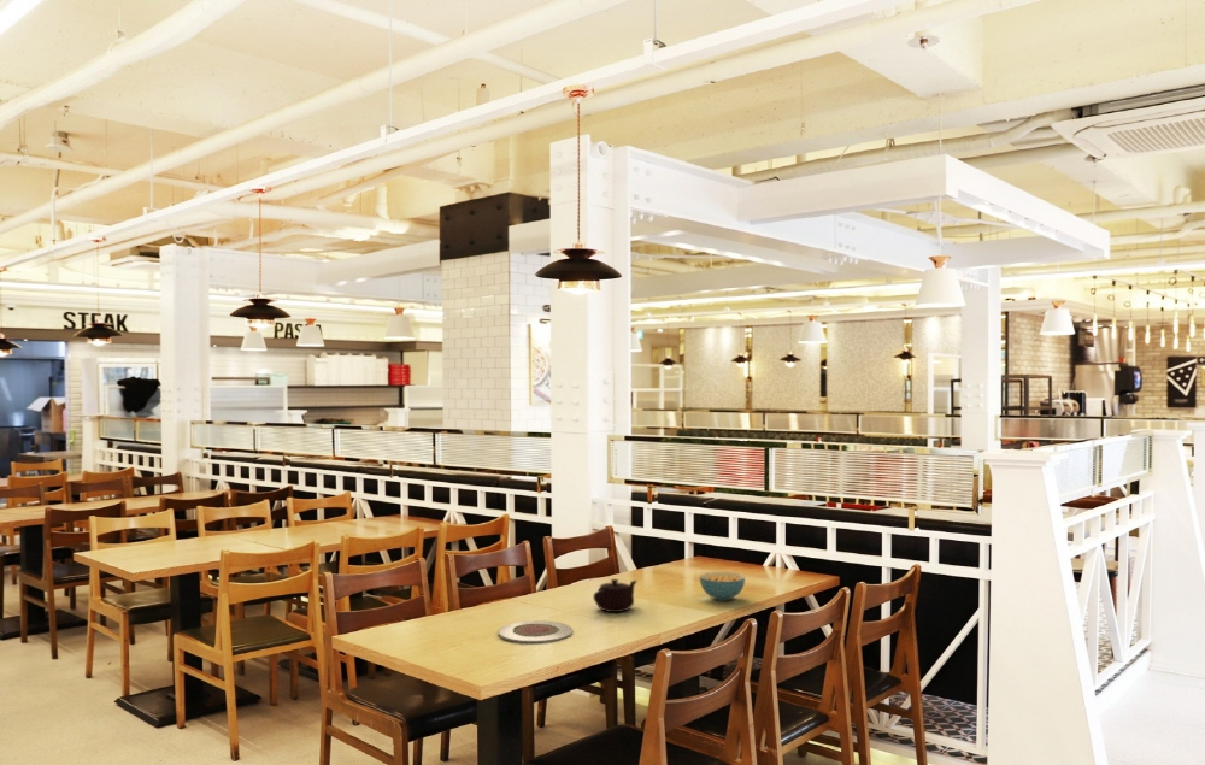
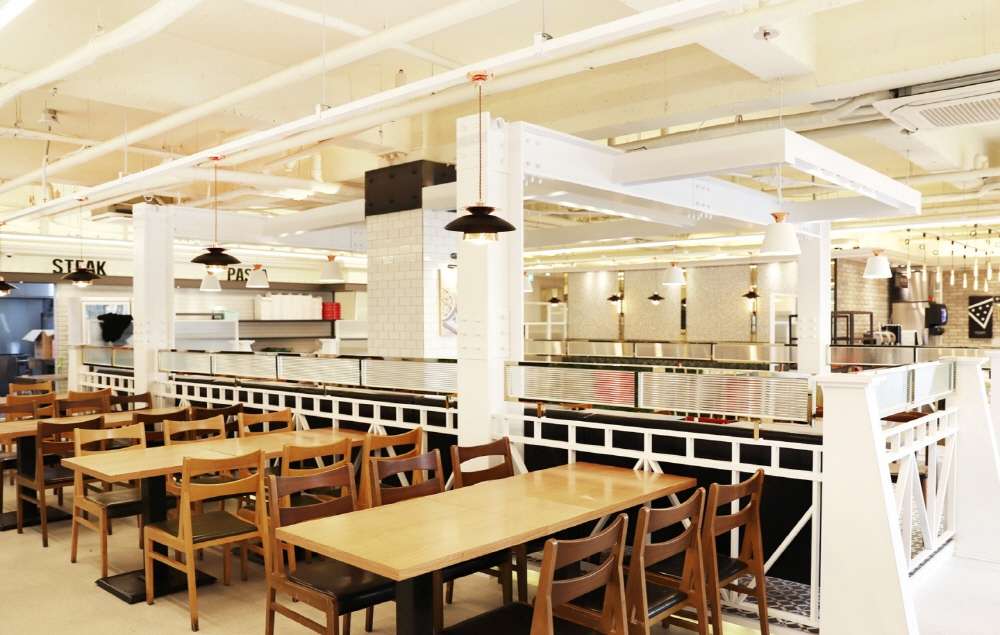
- cereal bowl (722, 587)
- teapot (616, 594)
- plate (535, 630)
